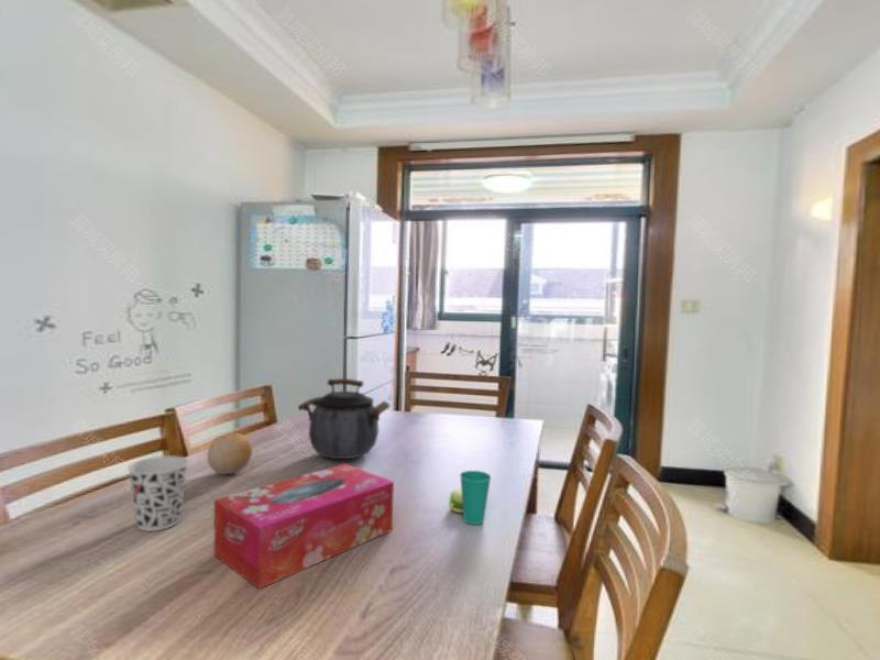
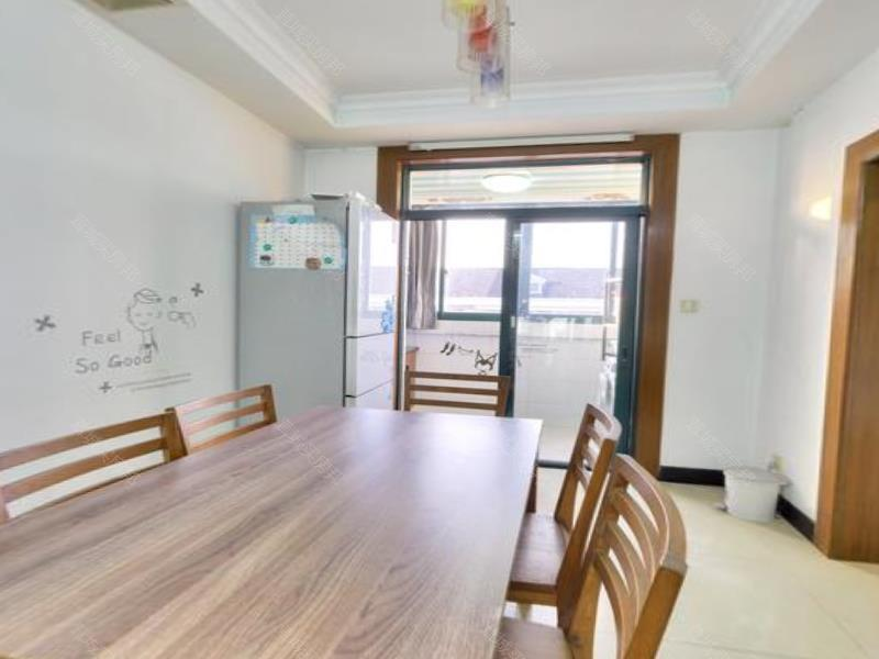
- kettle (344, 417)
- cup (469, 492)
- cup (158, 493)
- tissue box (309, 516)
- fruit (229, 453)
